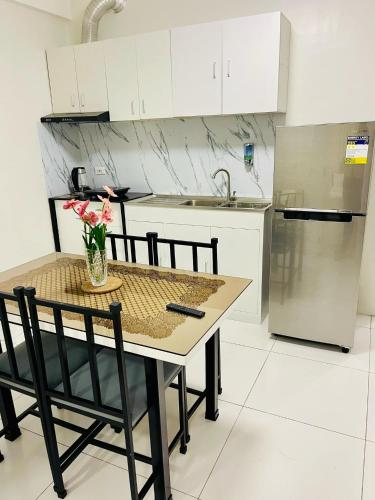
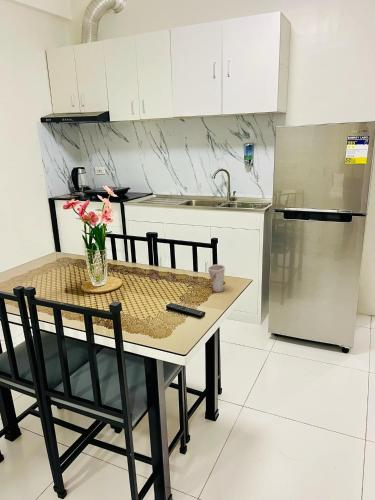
+ cup (216, 278)
